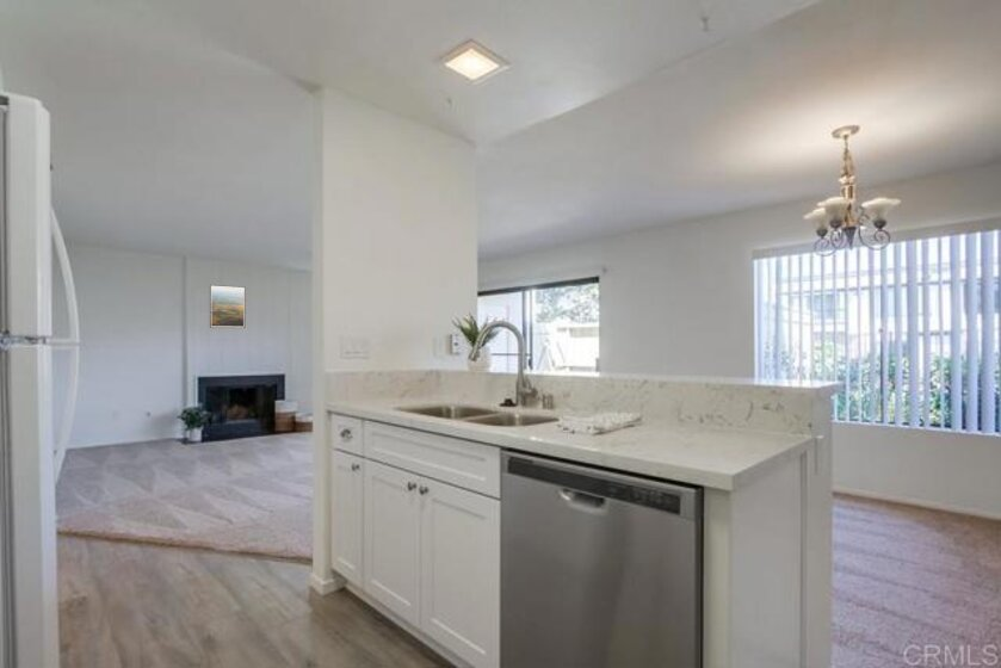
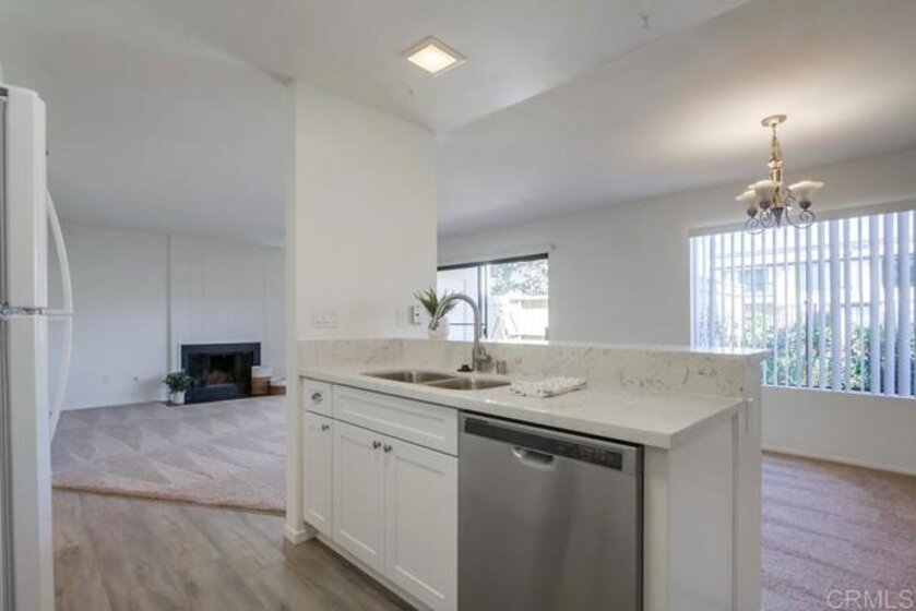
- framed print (228, 307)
